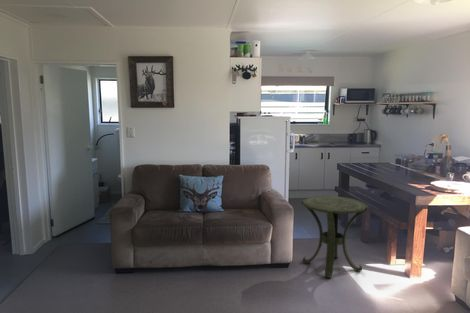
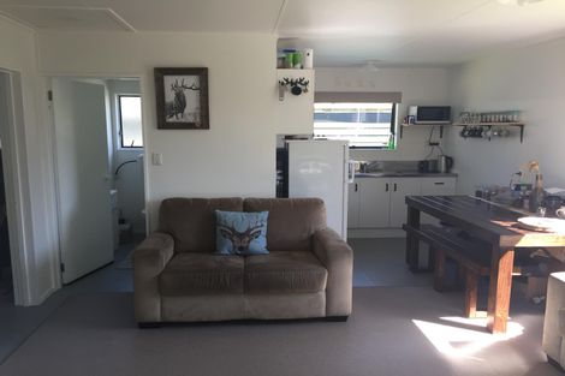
- side table (332, 234)
